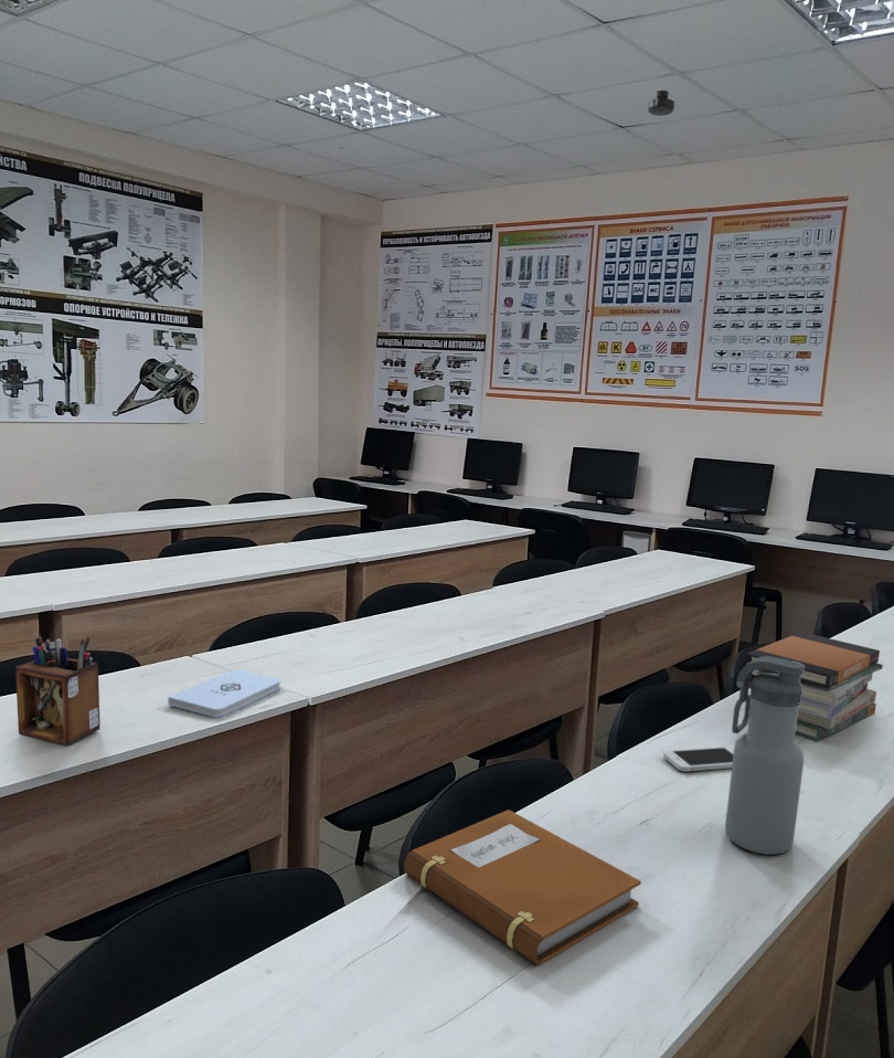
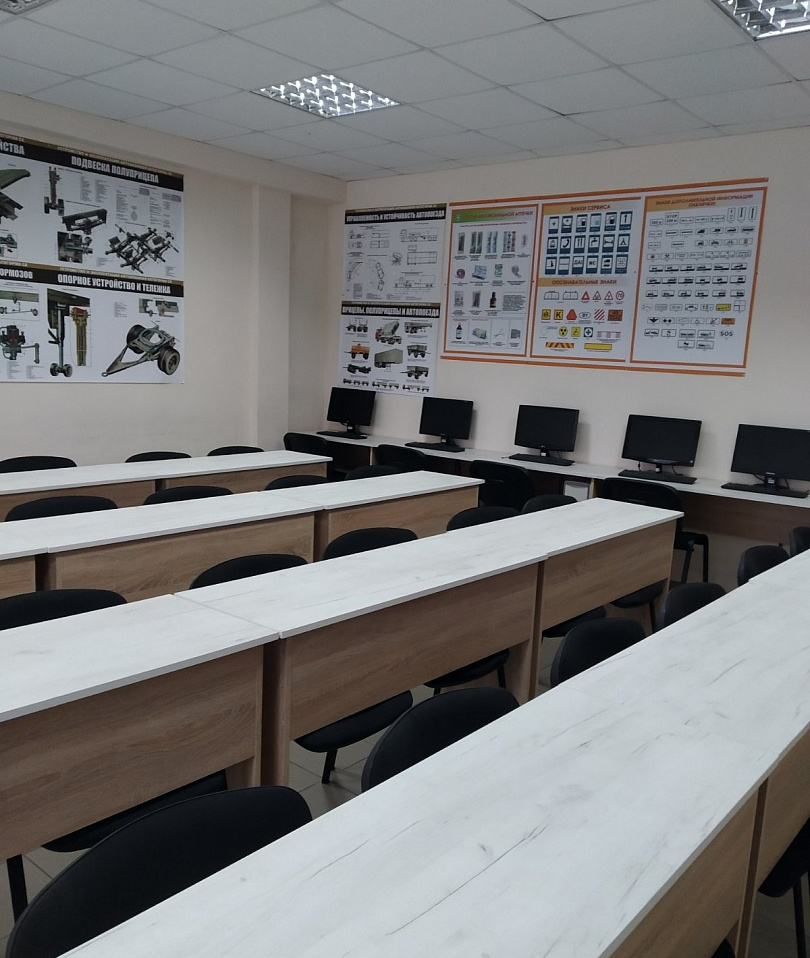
- smartphone (706, 759)
- book stack (812, 684)
- desk organizer (57, 686)
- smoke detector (661, 102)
- notebook (515, 877)
- water bottle (767, 751)
- notepad (227, 691)
